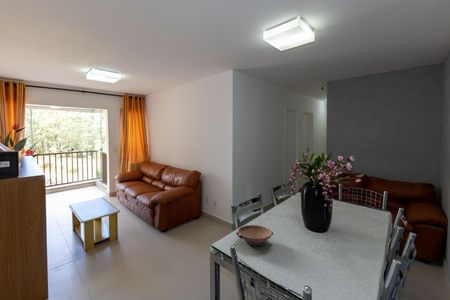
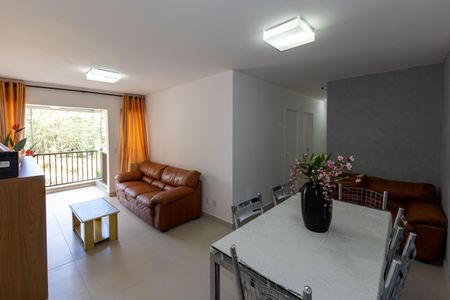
- bowl (254, 236)
